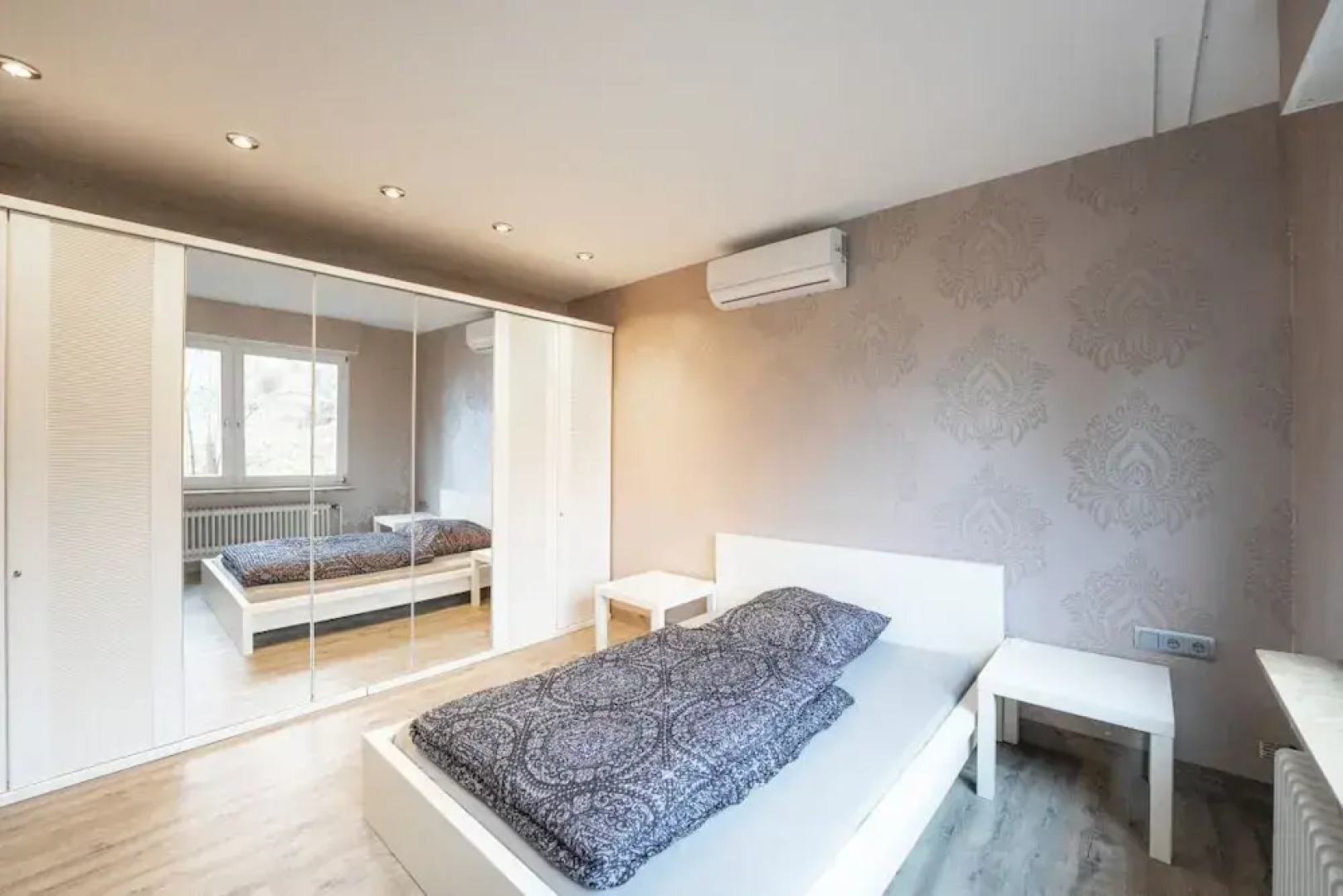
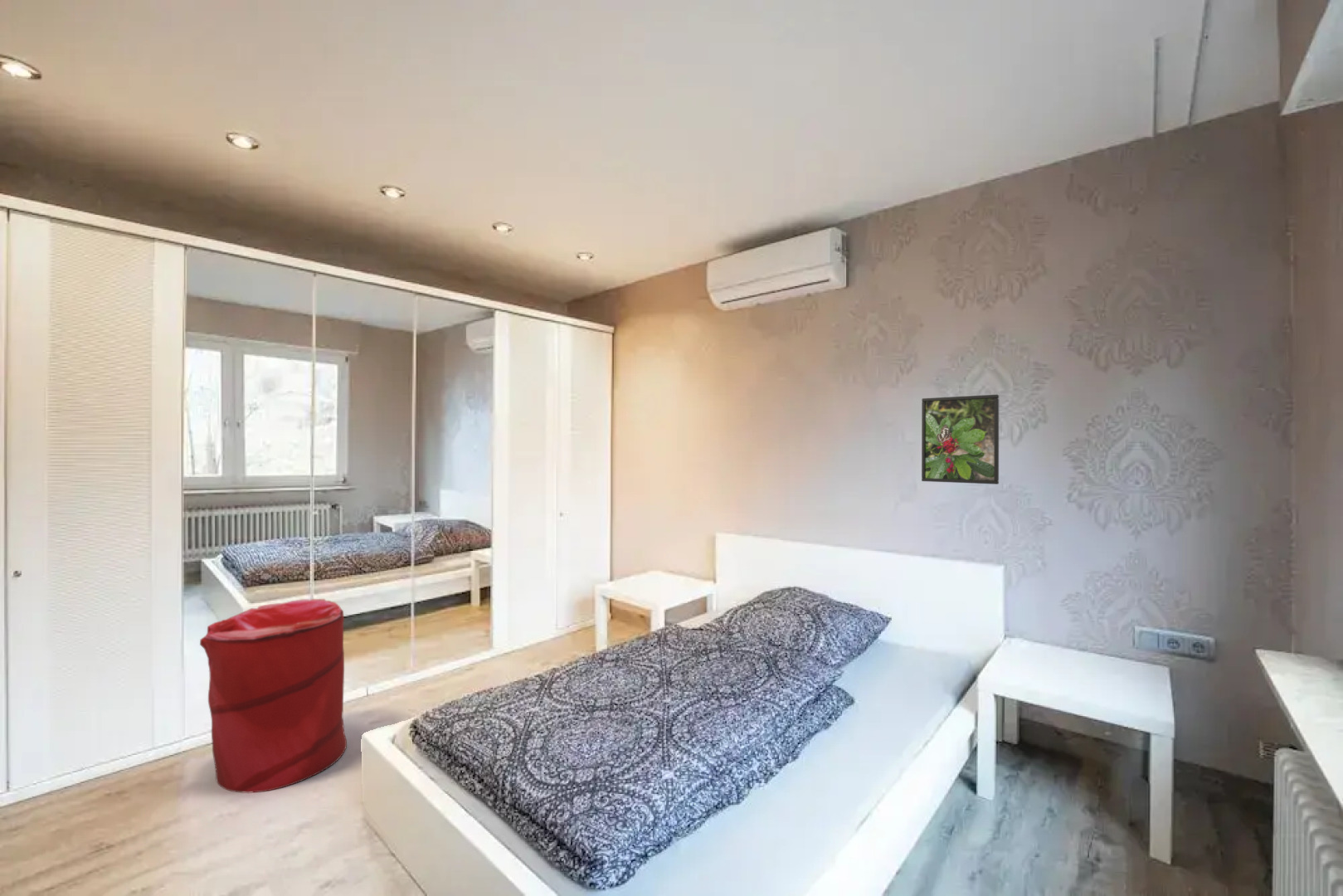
+ laundry hamper (278, 686)
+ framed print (958, 439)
